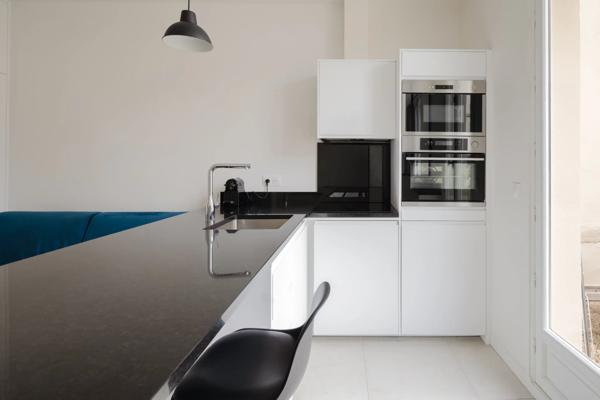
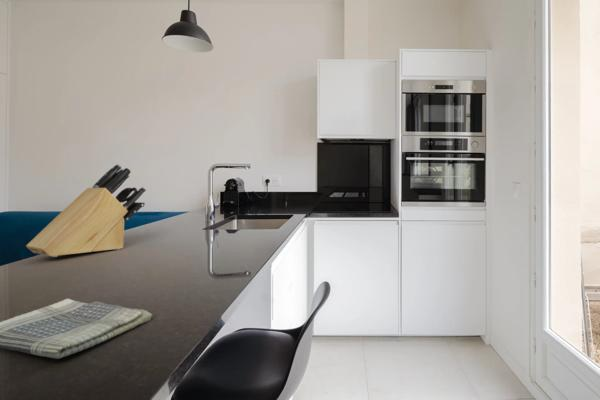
+ dish towel (71, 322)
+ knife block (92, 205)
